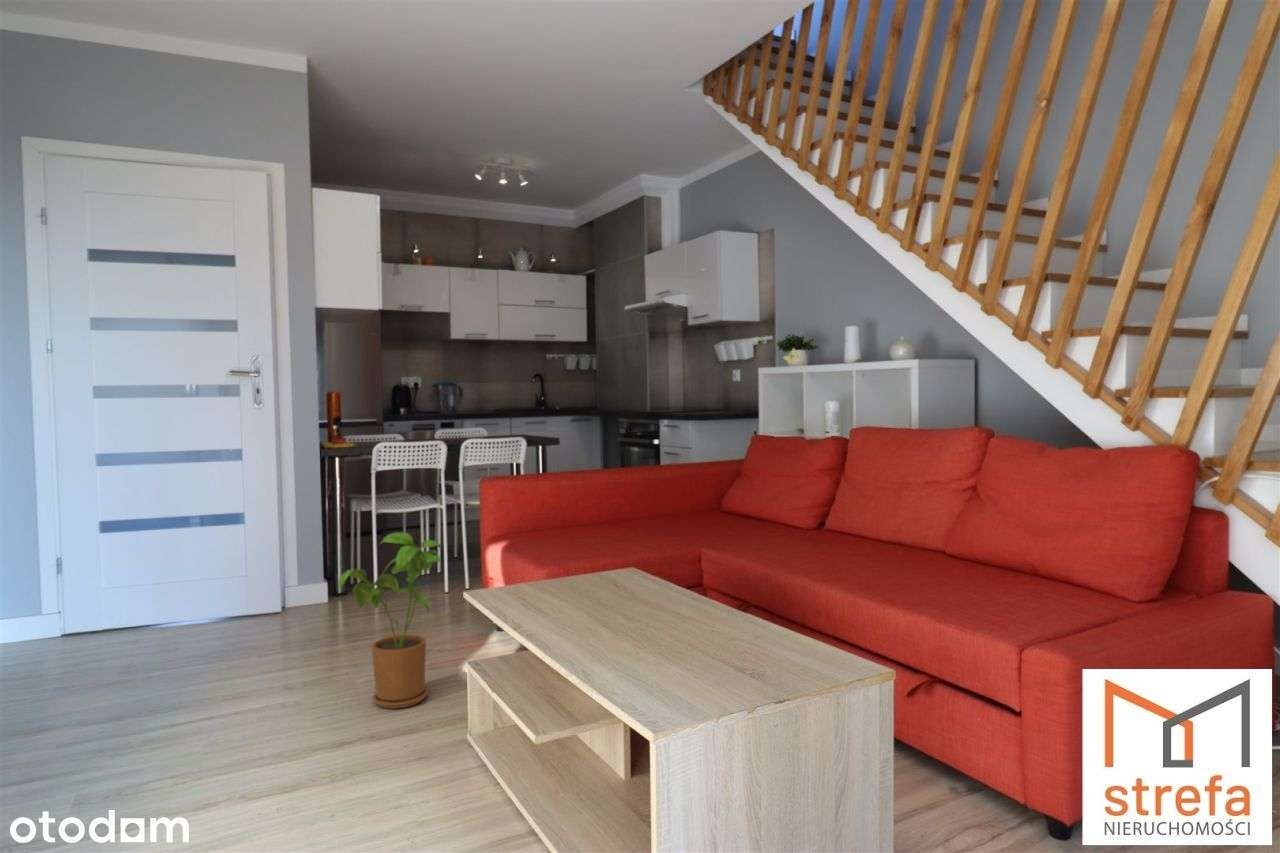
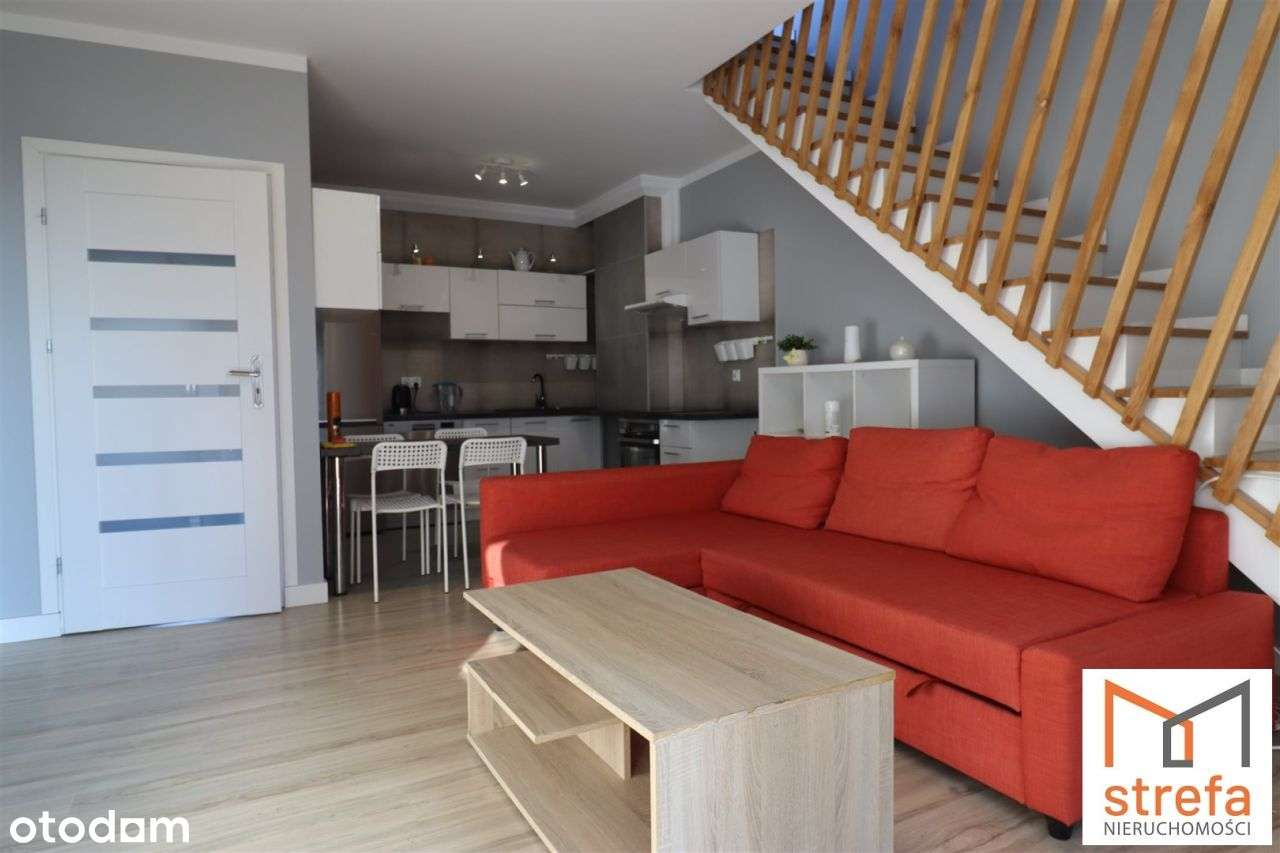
- house plant (392, 618)
